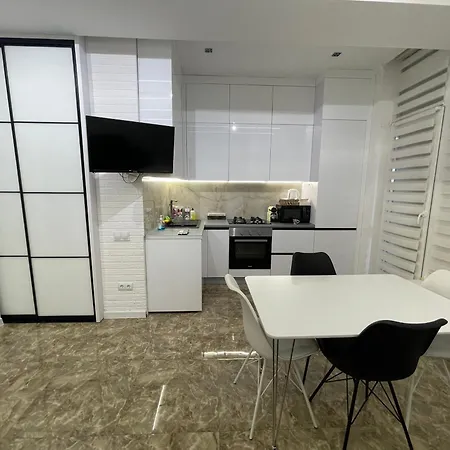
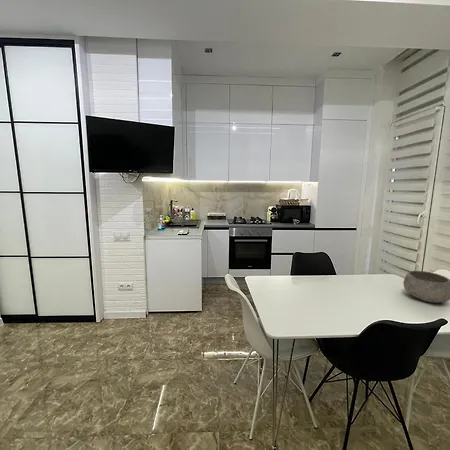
+ bowl (427, 286)
